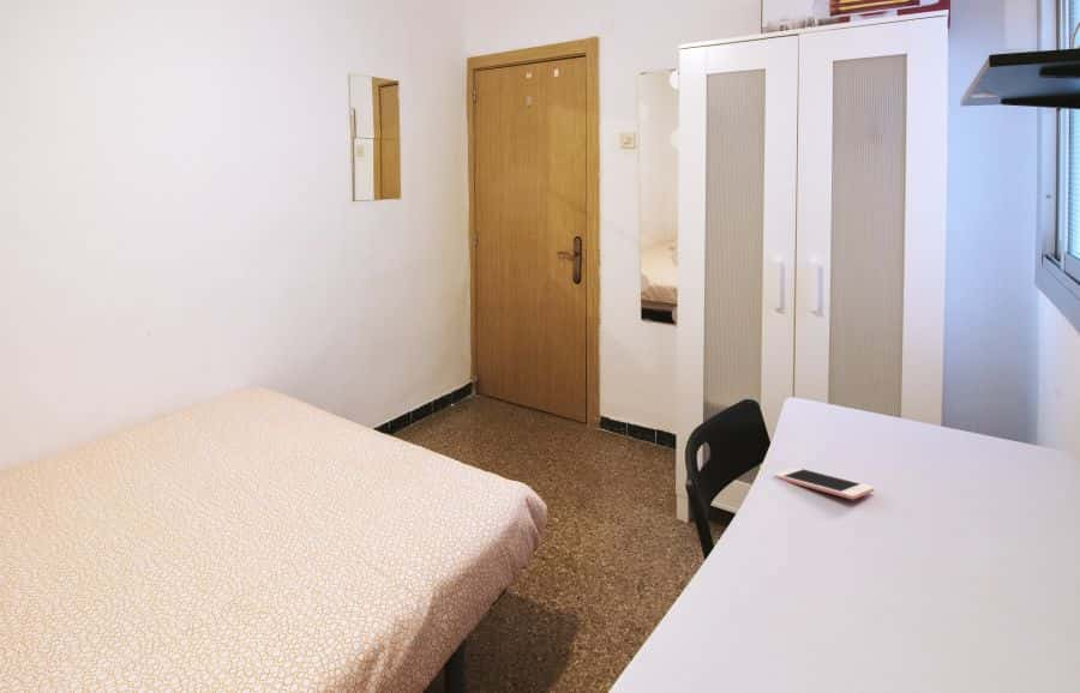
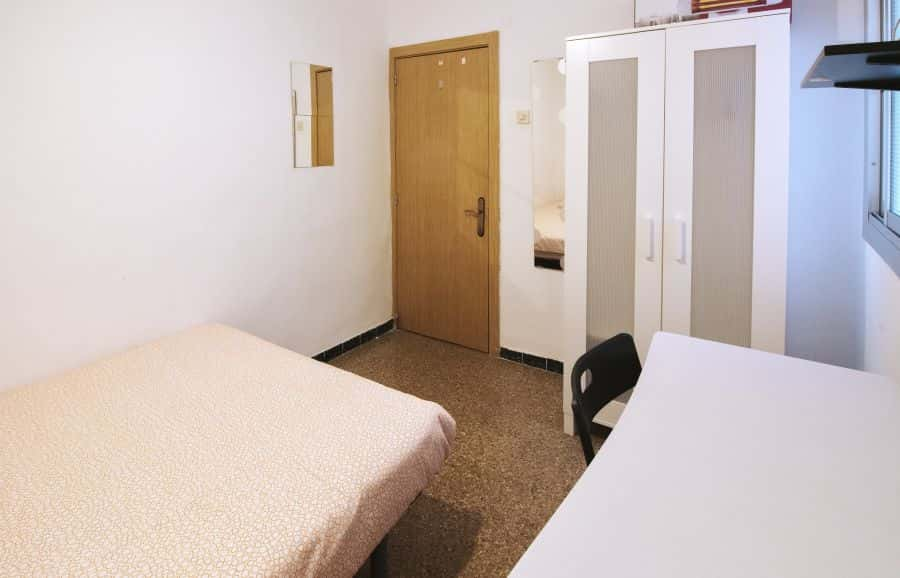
- cell phone (822, 482)
